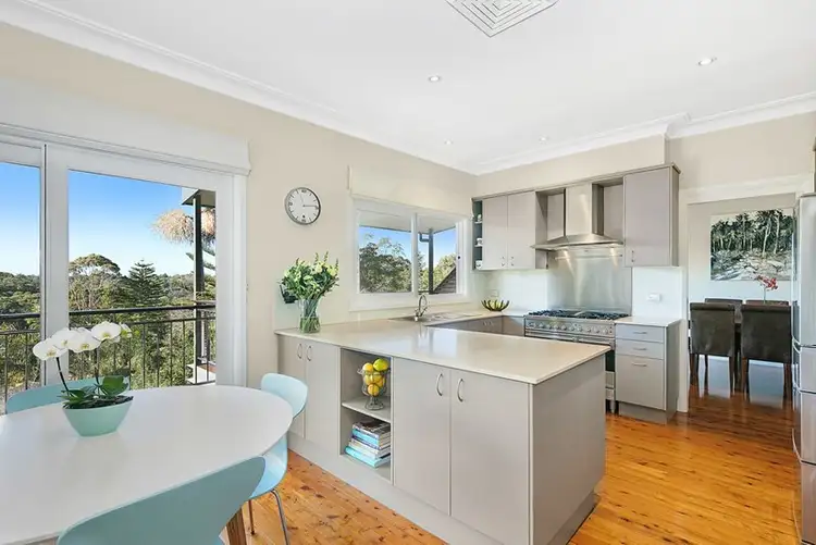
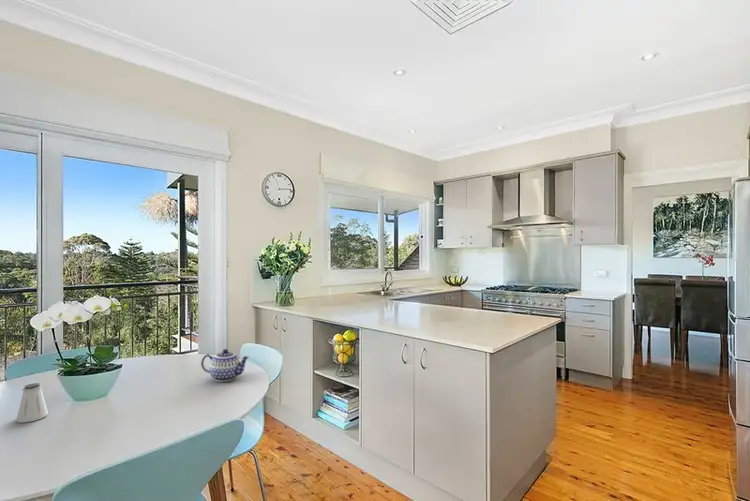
+ teapot (225, 363)
+ saltshaker (32, 401)
